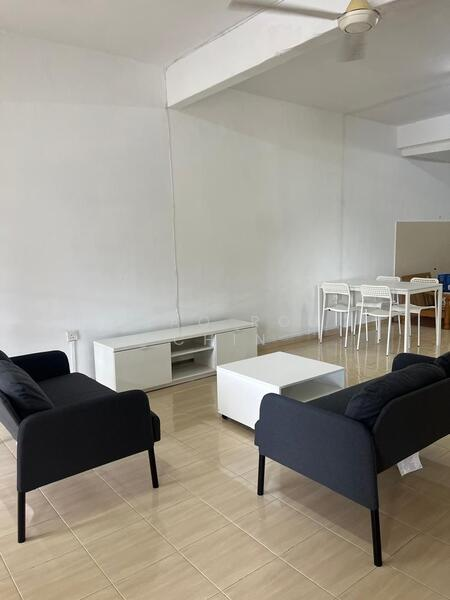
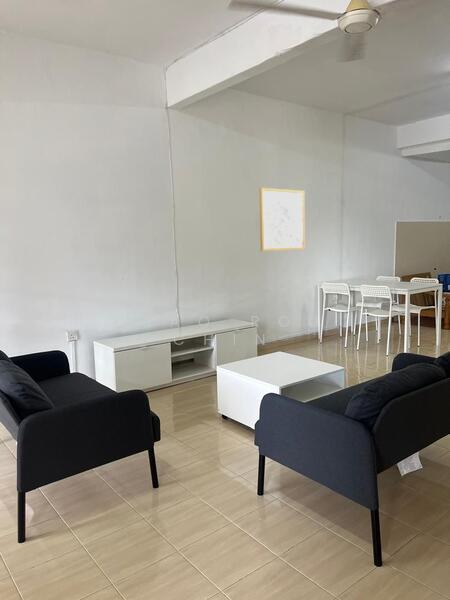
+ wall art (283, 220)
